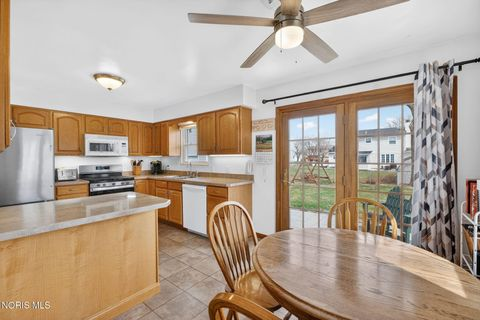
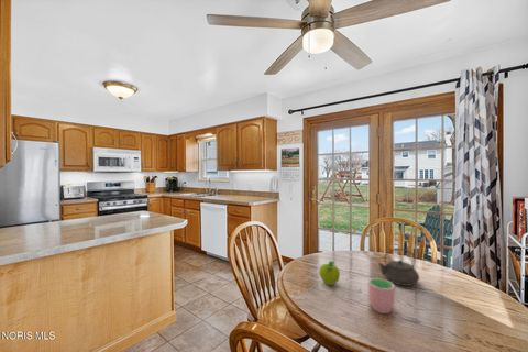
+ fruit (329, 273)
+ cup (378, 294)
+ teapot (397, 264)
